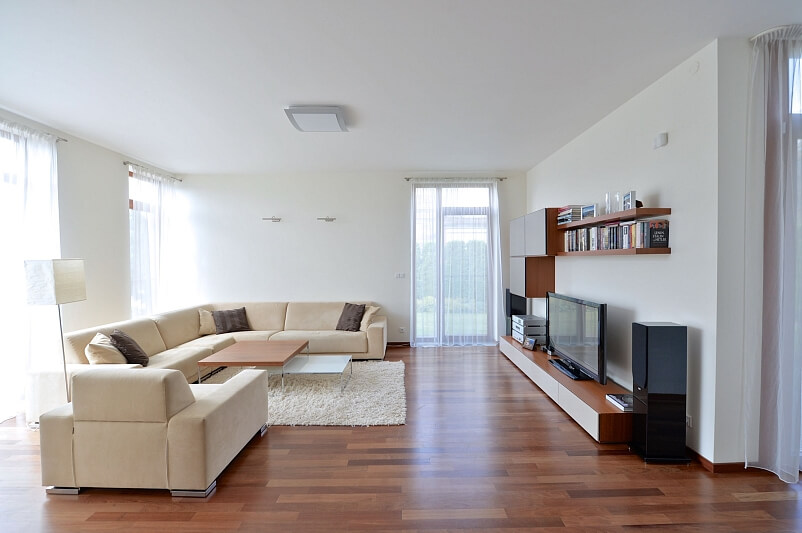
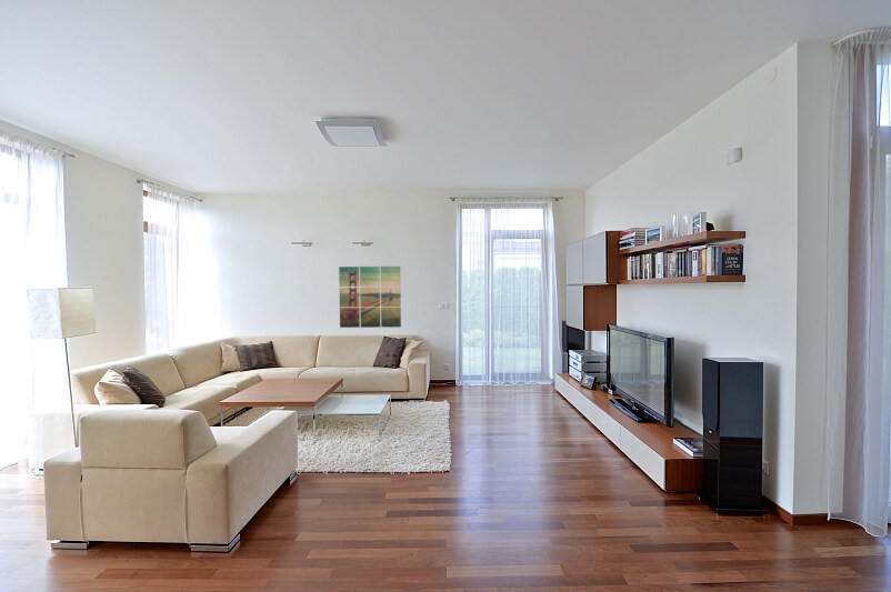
+ wall art (370, 297)
